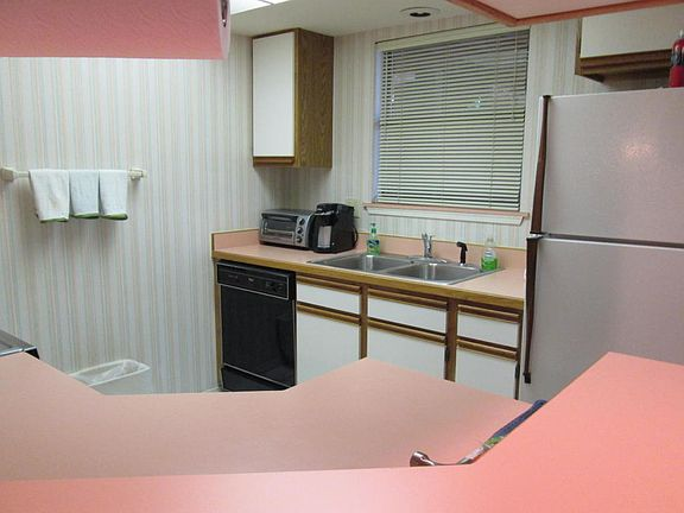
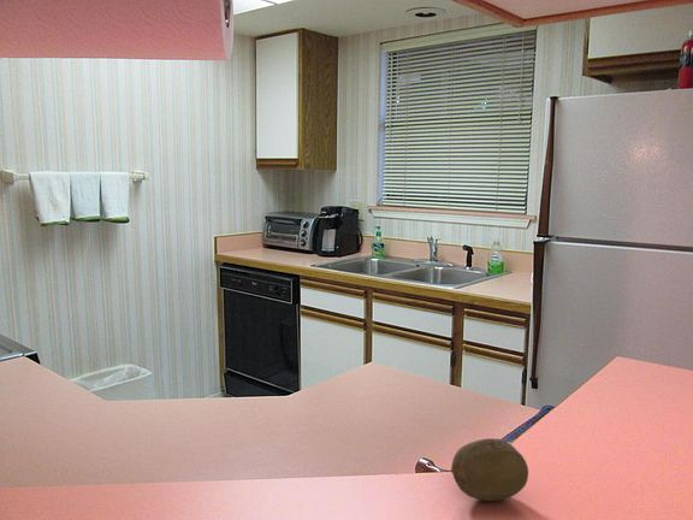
+ fruit (488, 468)
